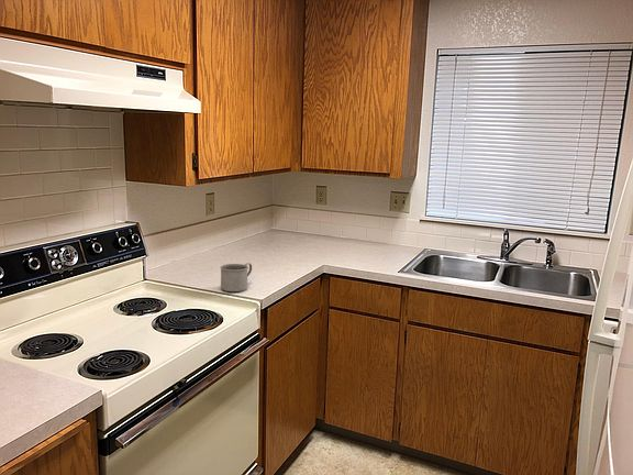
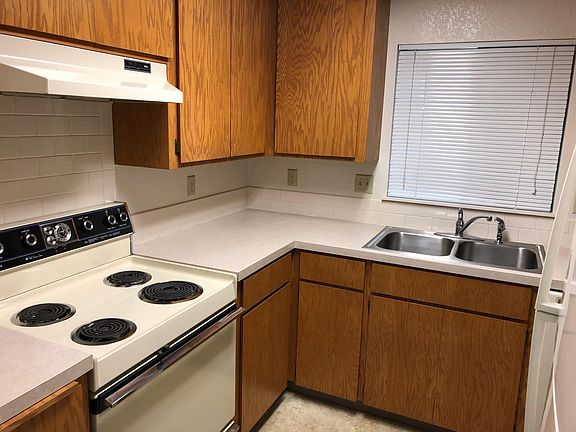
- mug (235, 276)
